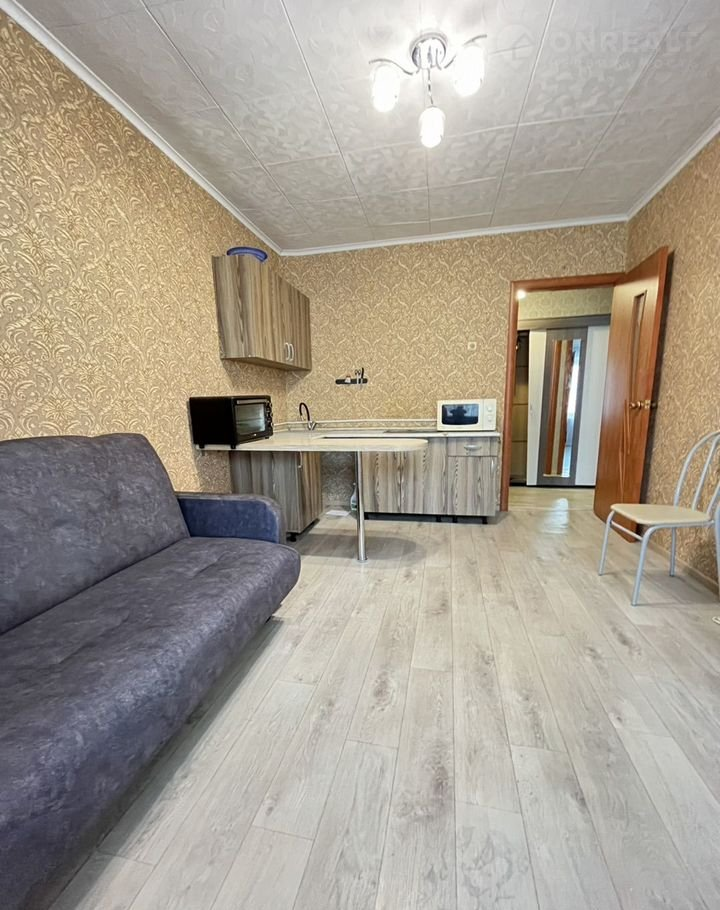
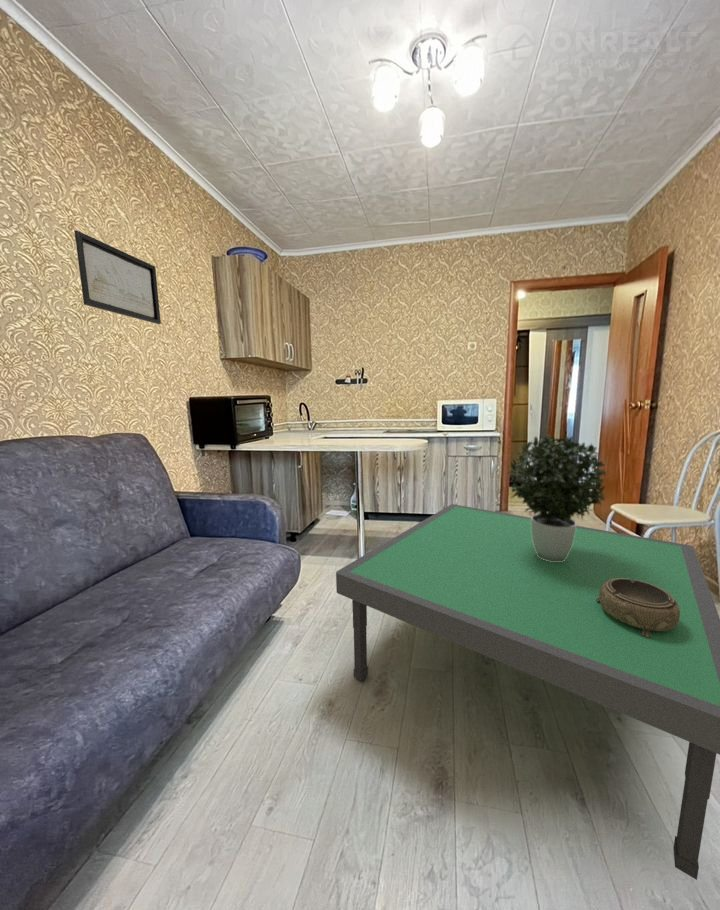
+ coffee table (522, 609)
+ decorative bowl (639, 602)
+ potted plant (553, 496)
+ wall art (123, 283)
